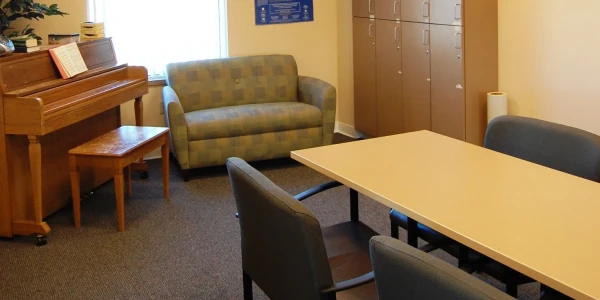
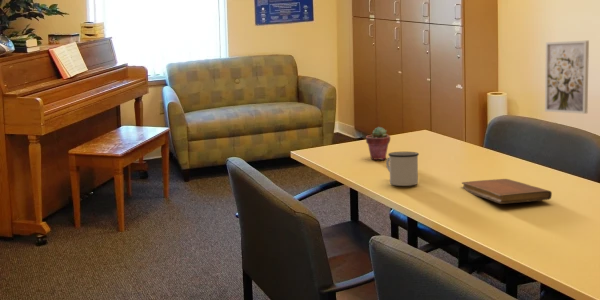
+ wall art (566, 77)
+ potted succulent (378, 142)
+ notebook (504, 190)
+ mug (400, 168)
